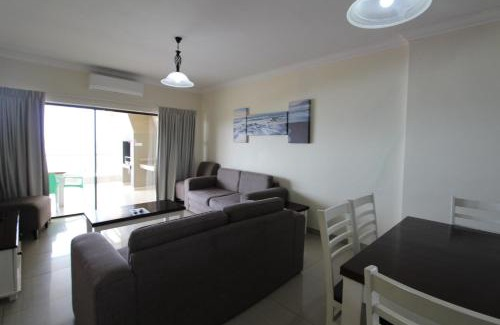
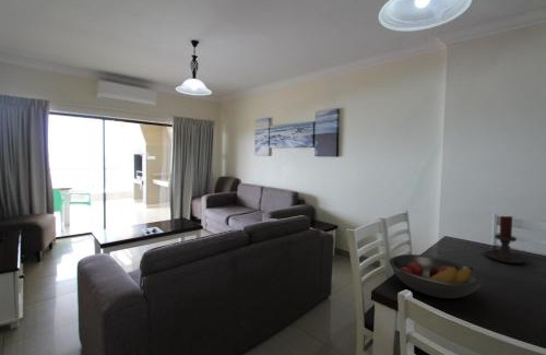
+ candle holder (506, 236)
+ fruit bowl (432, 275)
